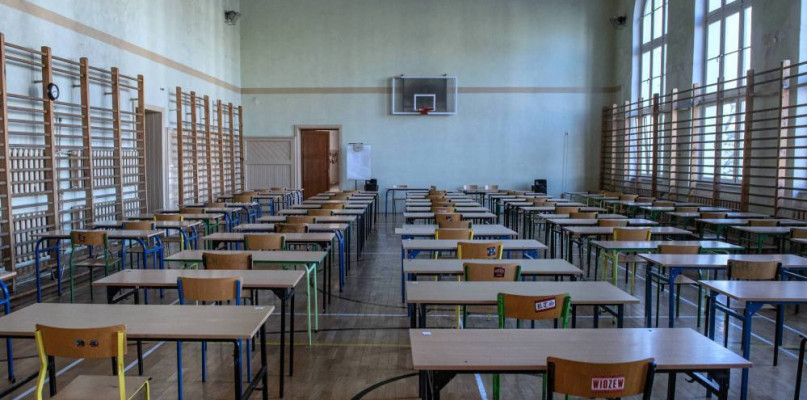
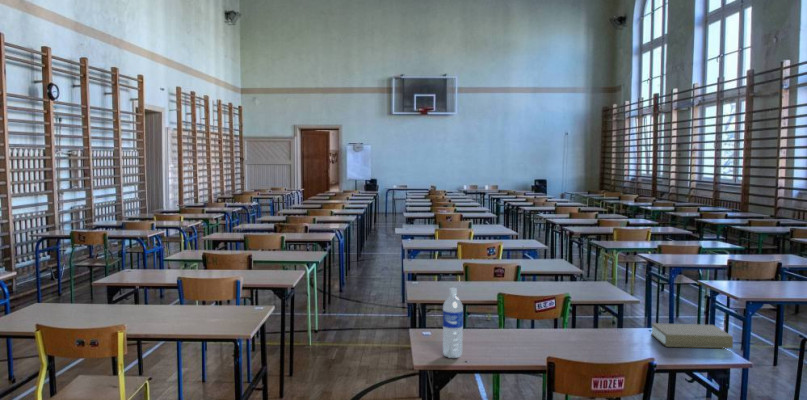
+ water bottle (452, 322)
+ book (690, 335)
